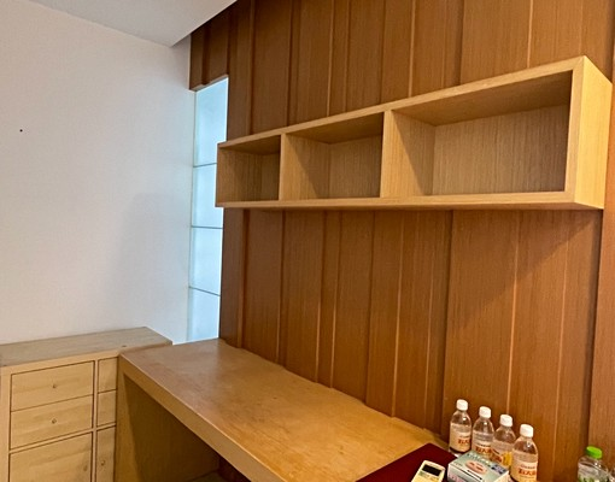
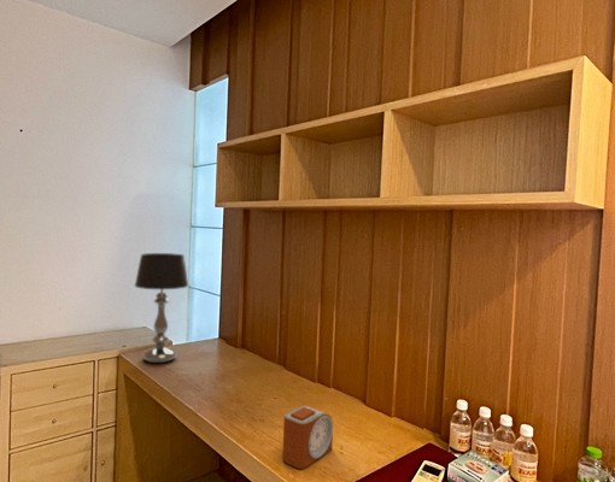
+ table lamp (160, 306)
+ alarm clock (308, 431)
